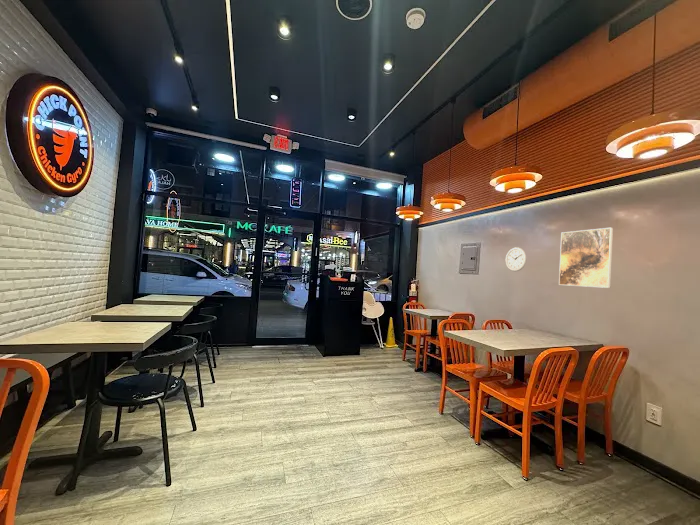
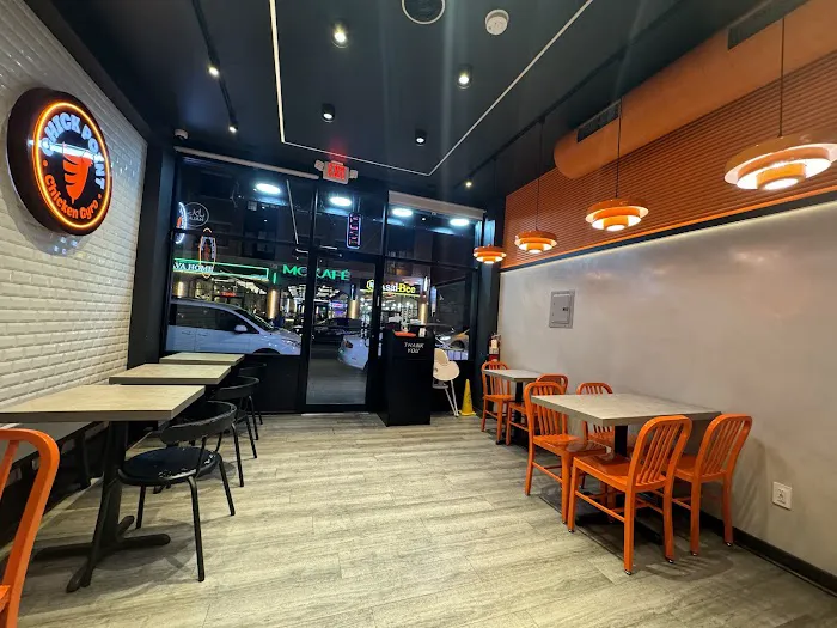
- wall clock (515, 259)
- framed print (583, 258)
